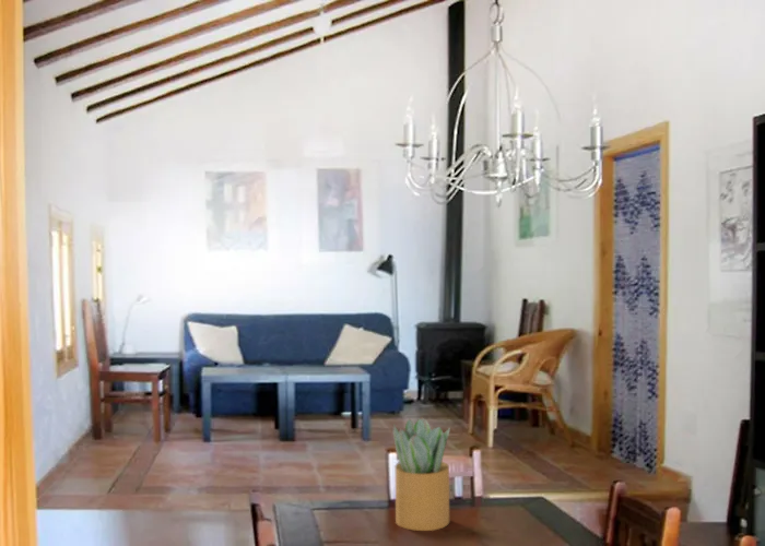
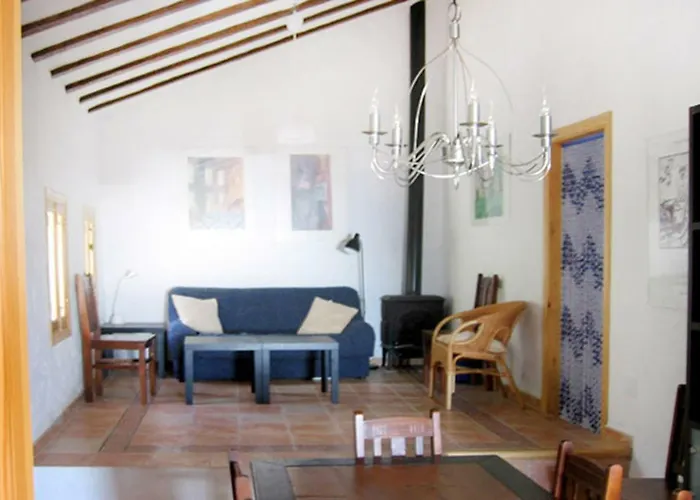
- potted plant (421, 473)
